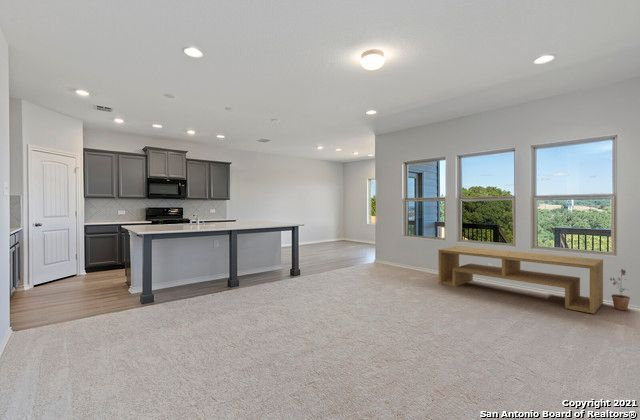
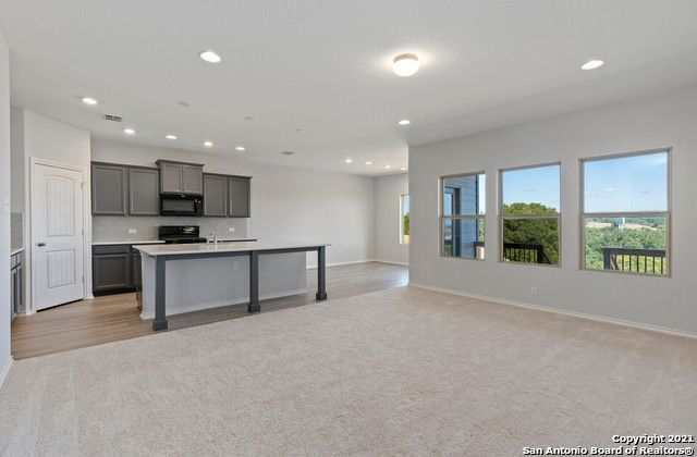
- bench (511, 273)
- potted plant (619, 287)
